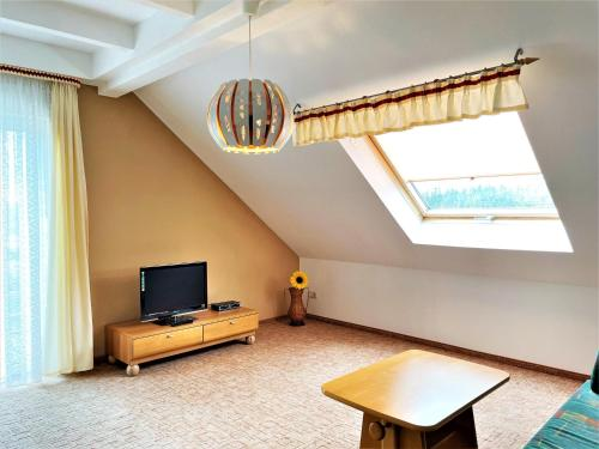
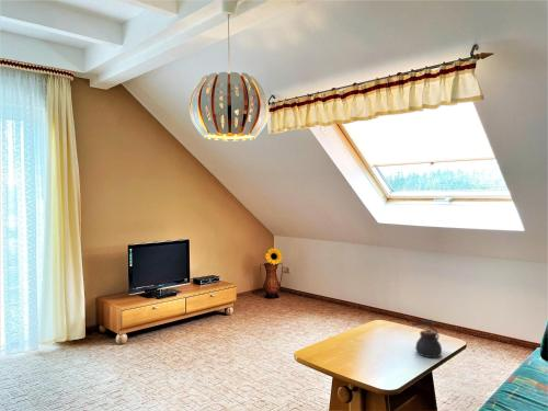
+ teapot (429, 336)
